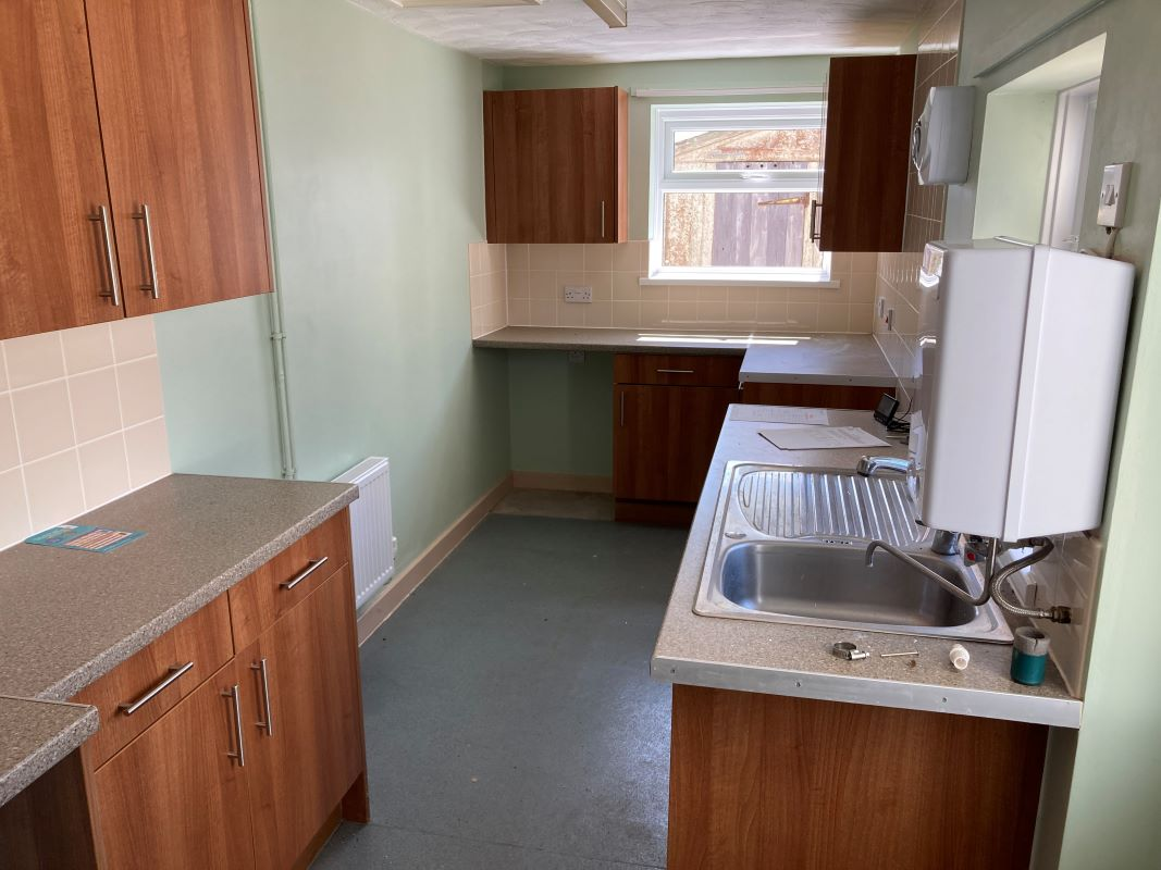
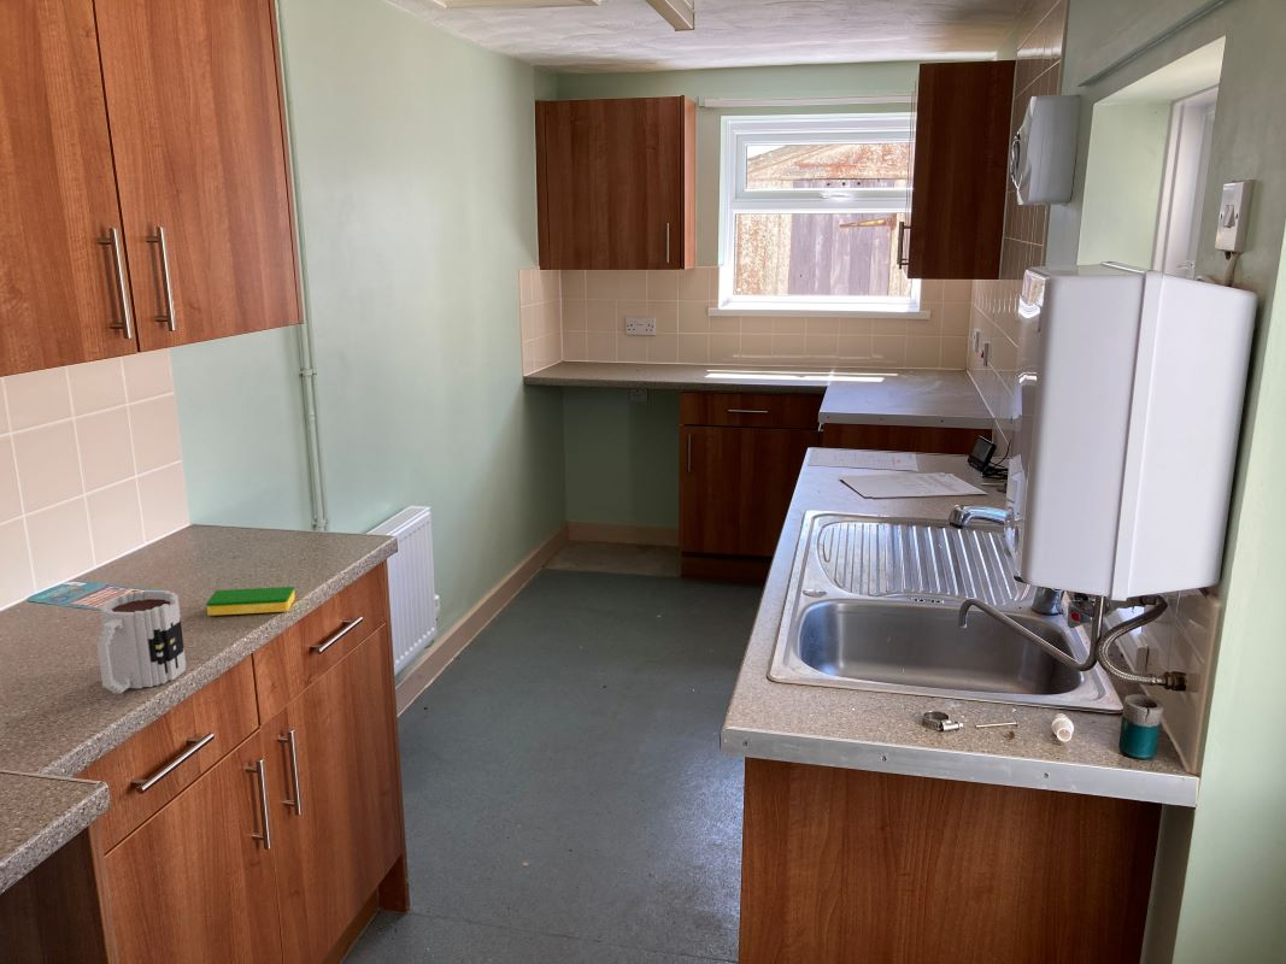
+ mug (134, 643)
+ dish sponge (251, 600)
